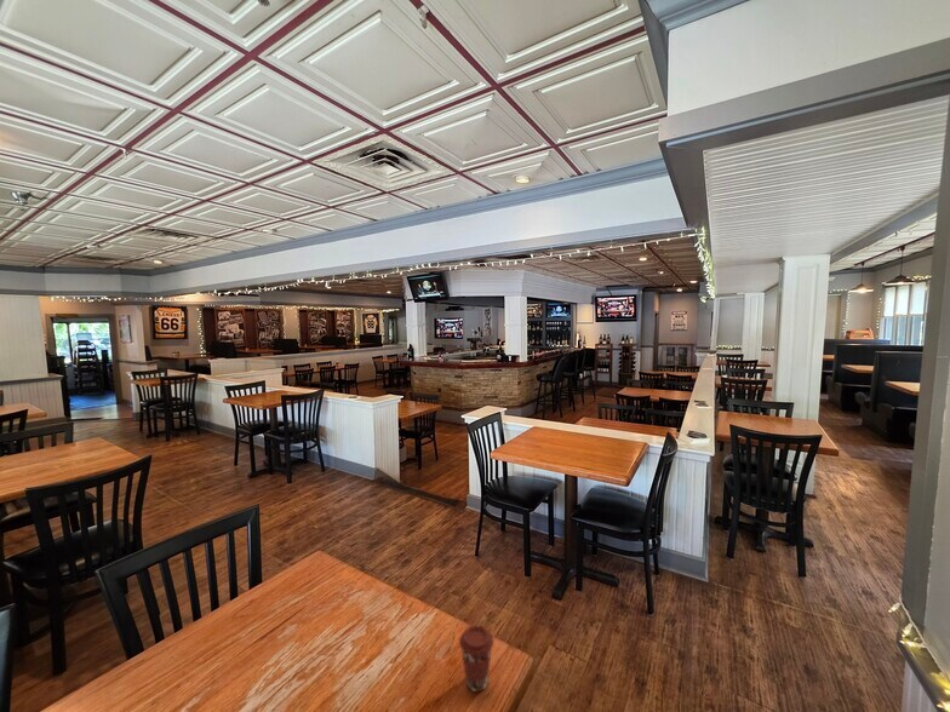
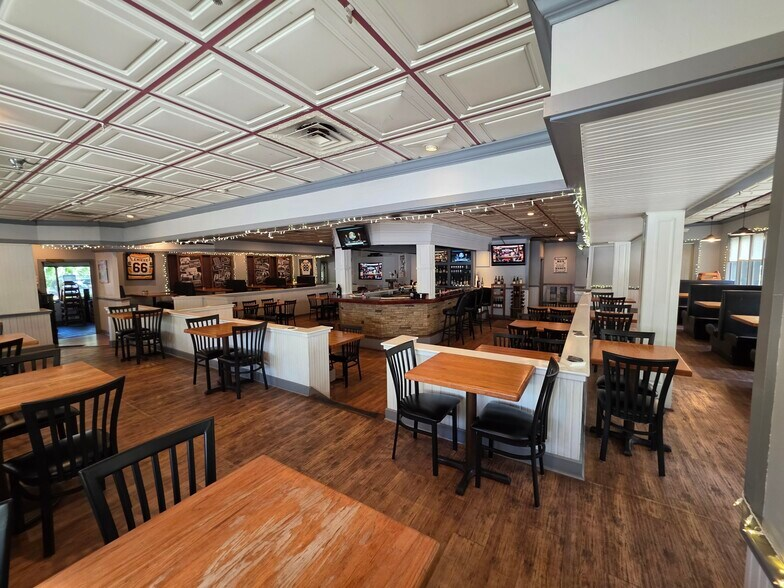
- coffee cup (476, 658)
